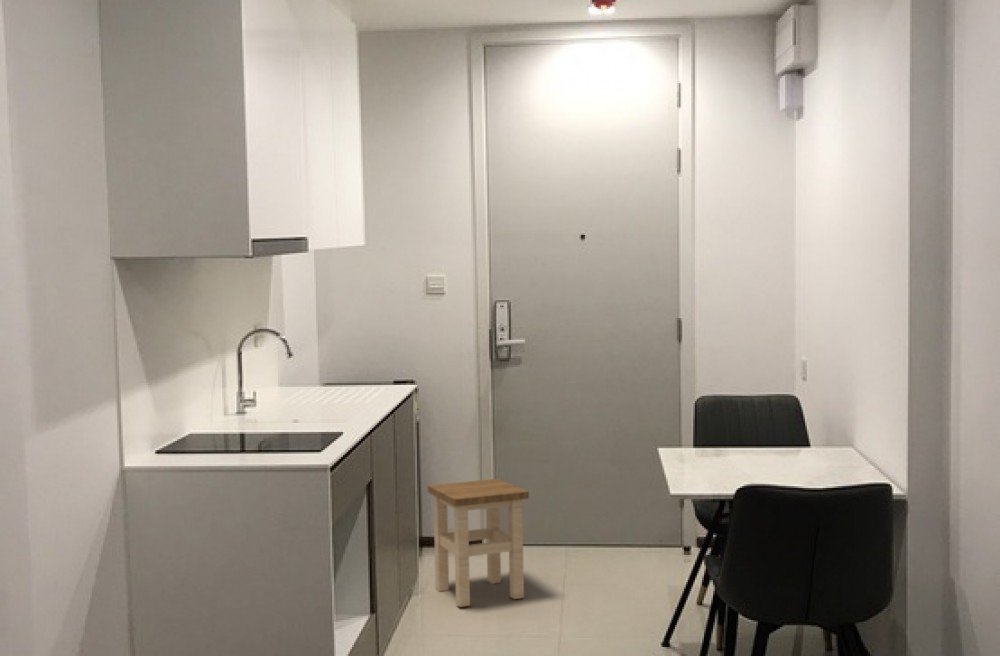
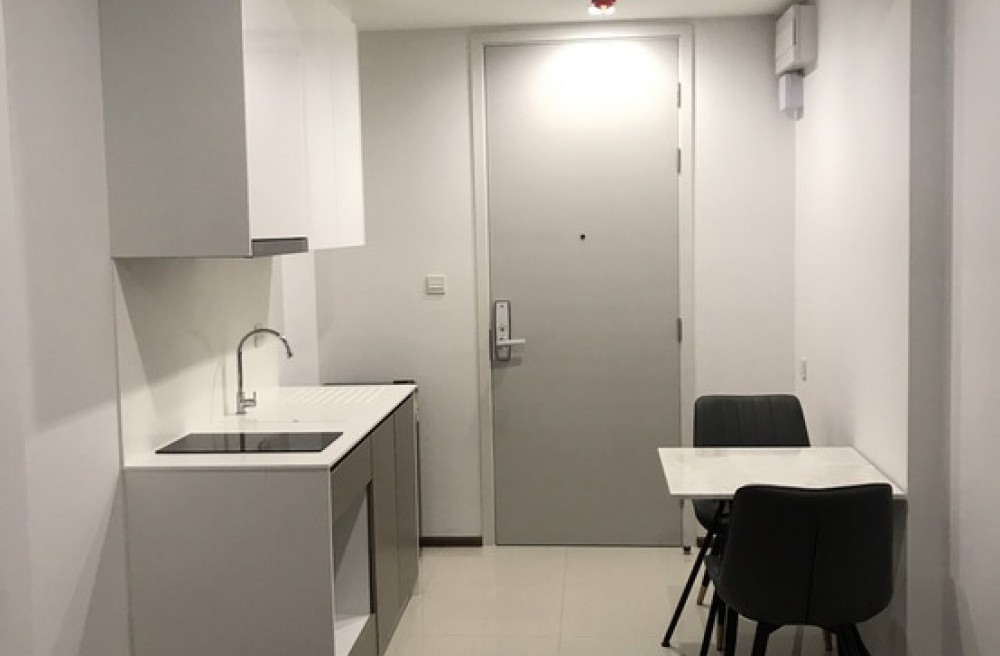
- stool (478, 539)
